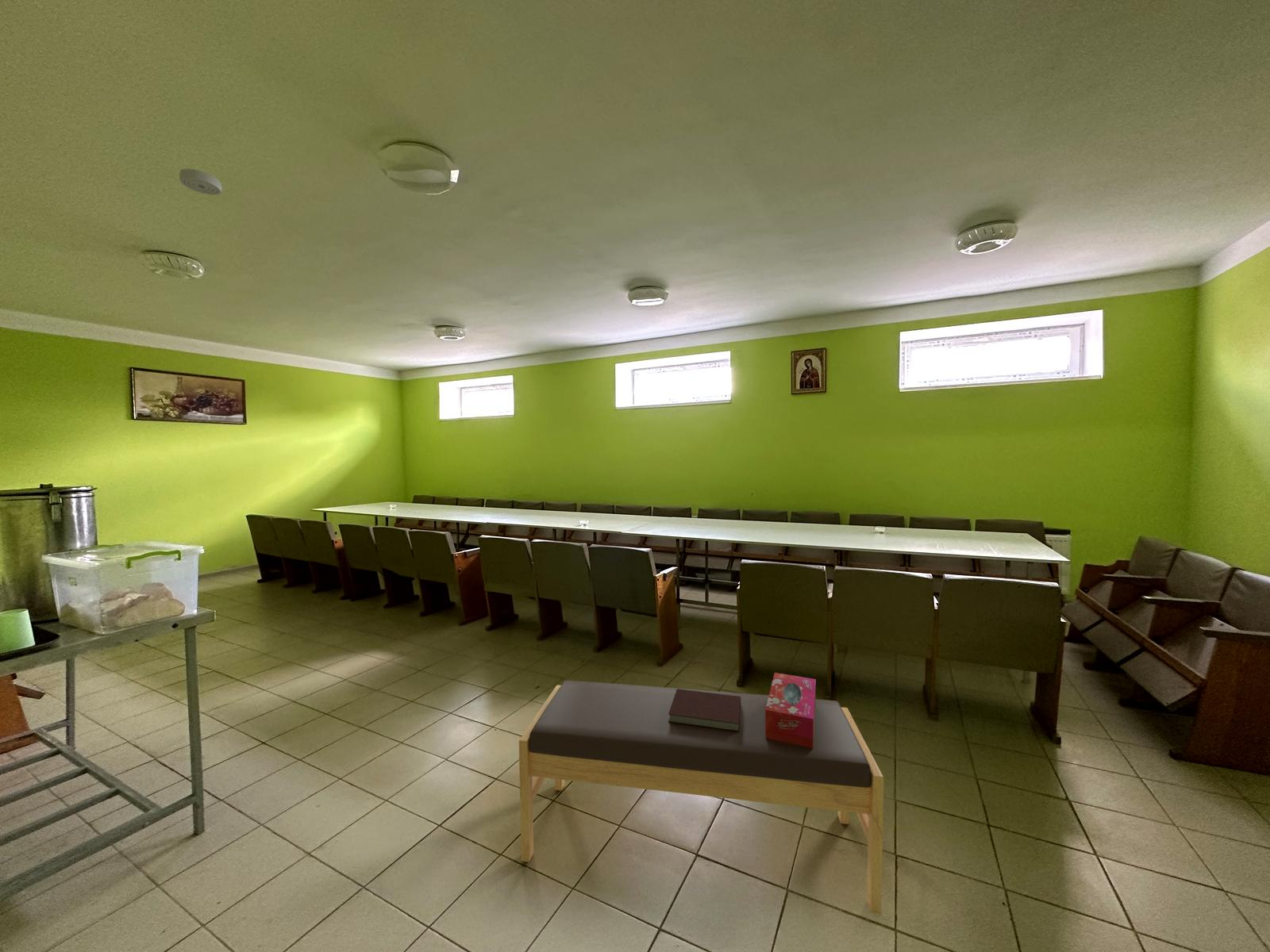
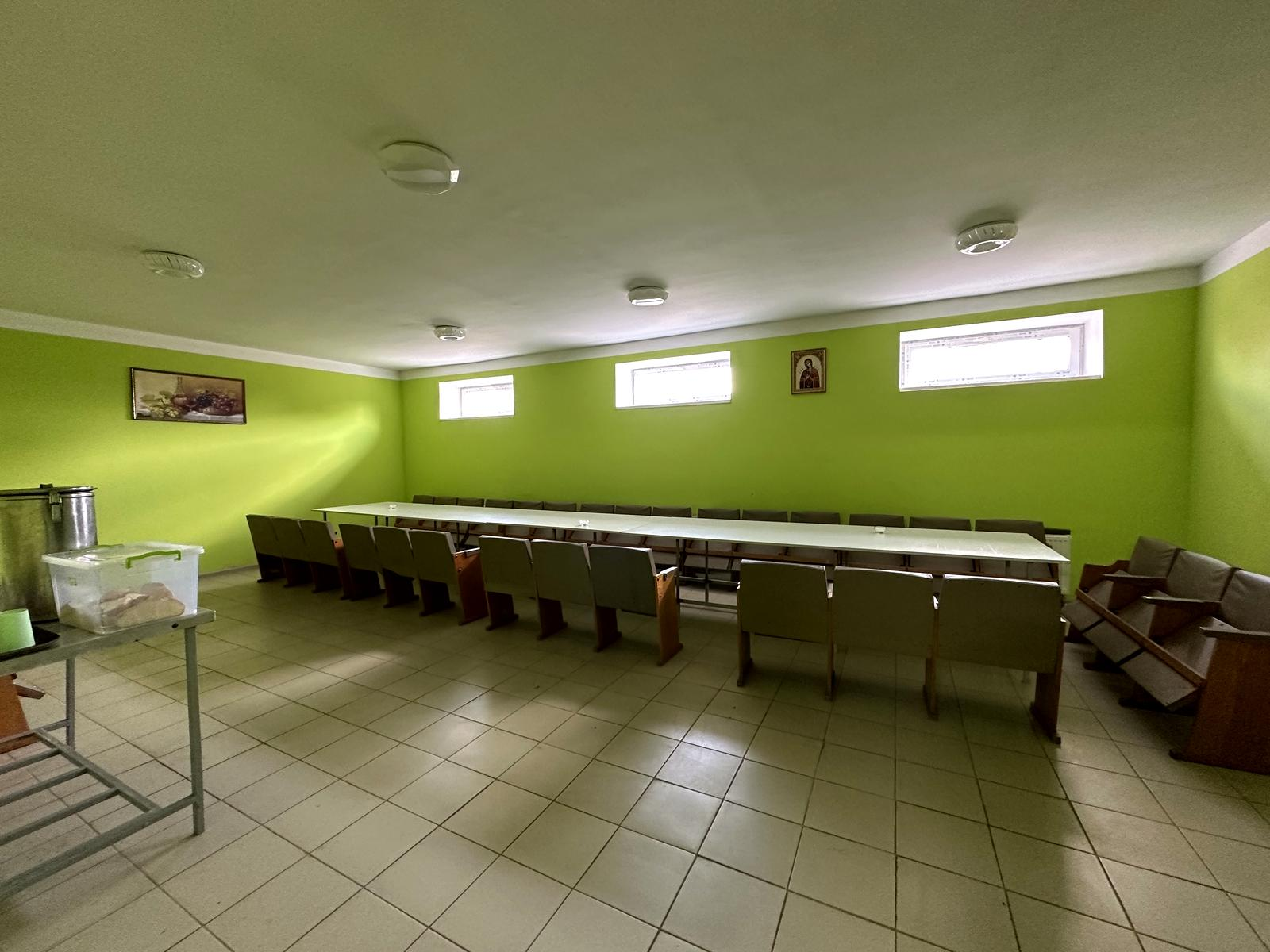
- smoke detector (201, 182)
- notebook (706, 708)
- bench (692, 776)
- tissue box (791, 706)
